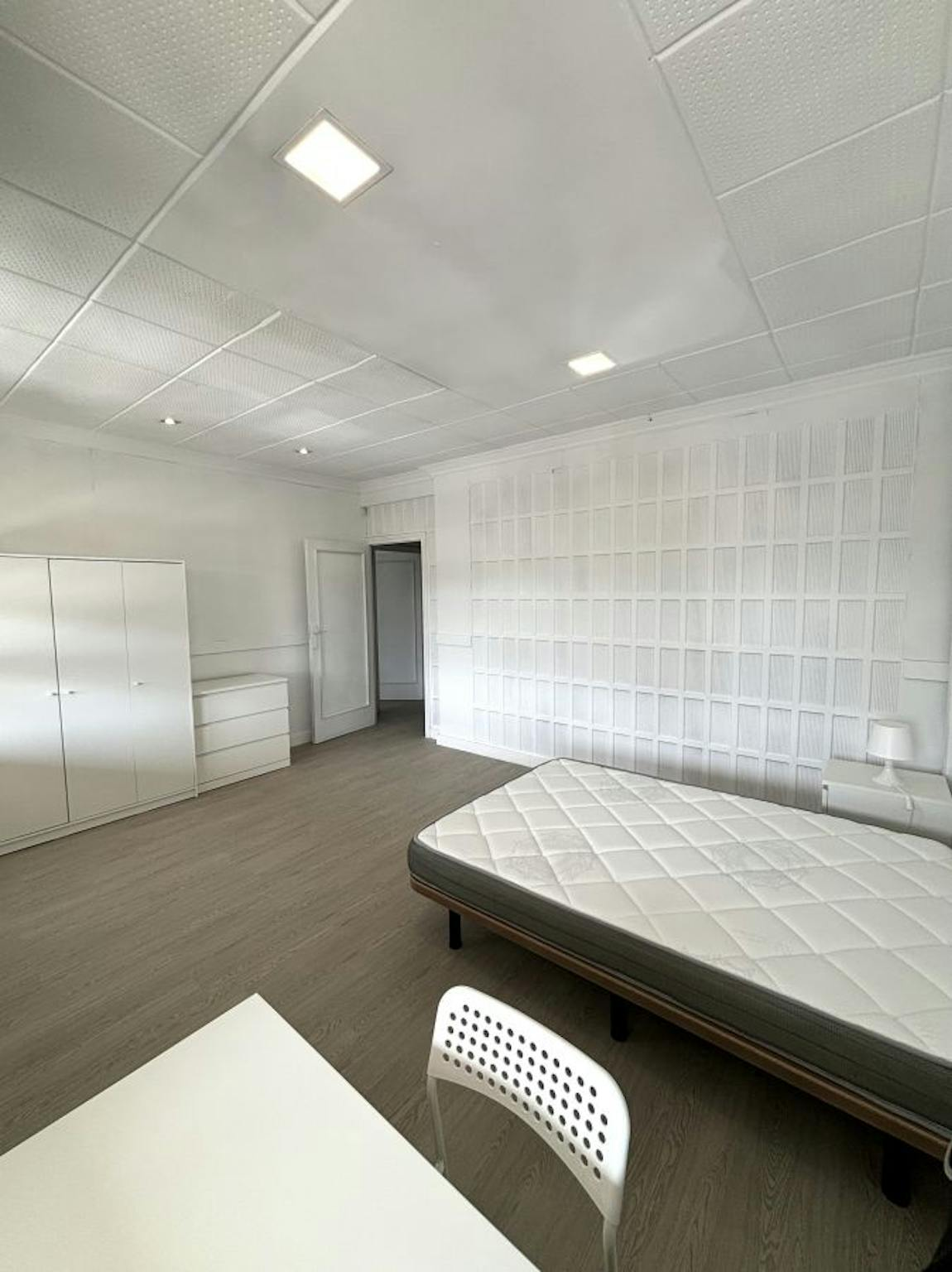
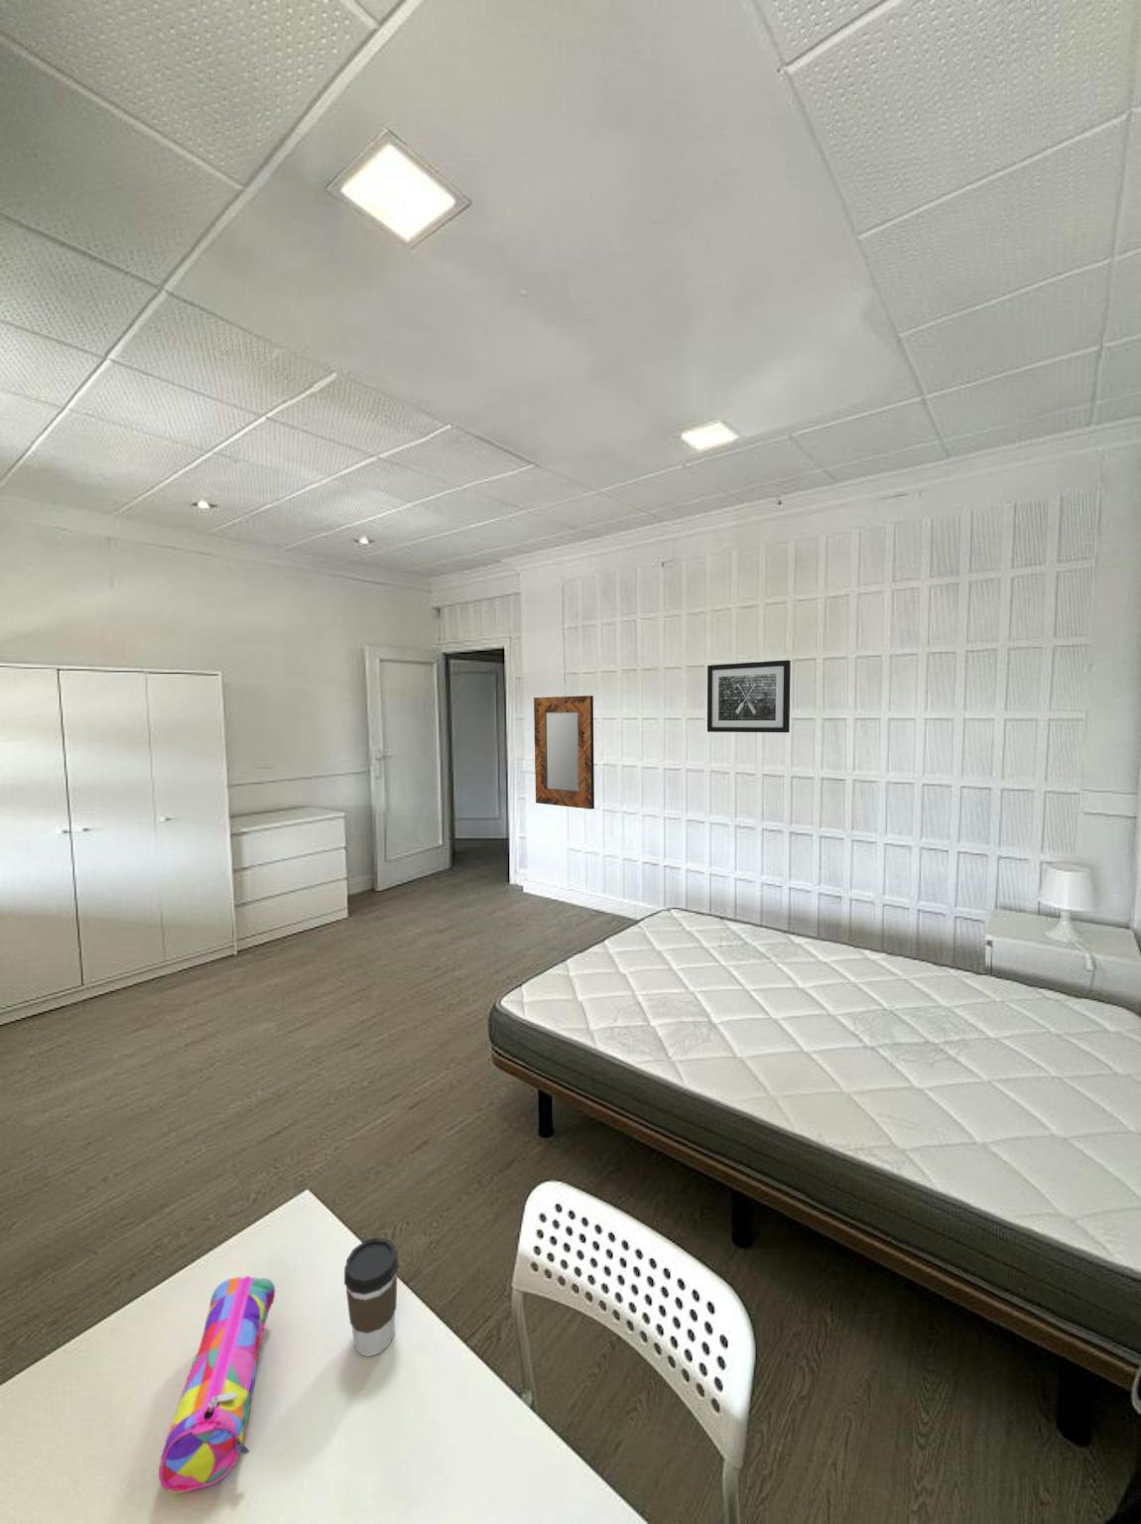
+ home mirror (562, 751)
+ coffee cup (372, 1296)
+ wall art (747, 697)
+ pencil case (224, 1369)
